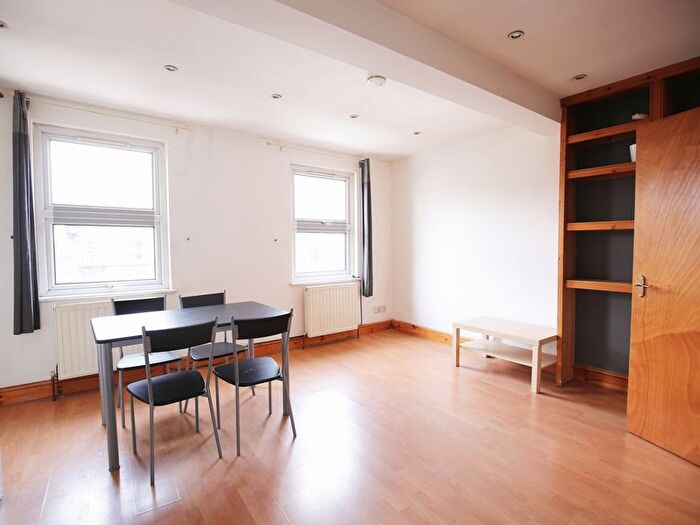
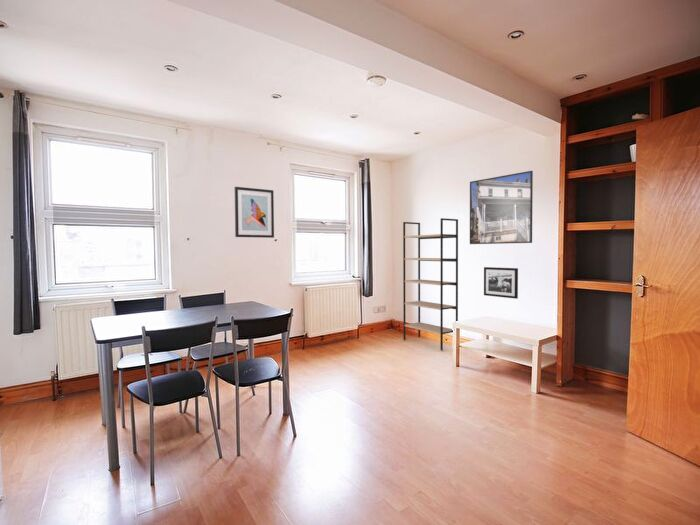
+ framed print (498, 210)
+ picture frame (500, 282)
+ shelving unit (429, 282)
+ wall art (254, 213)
